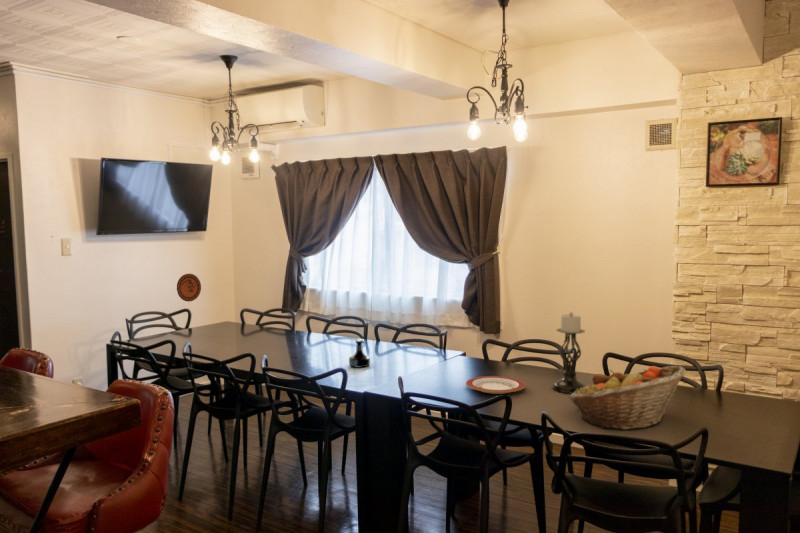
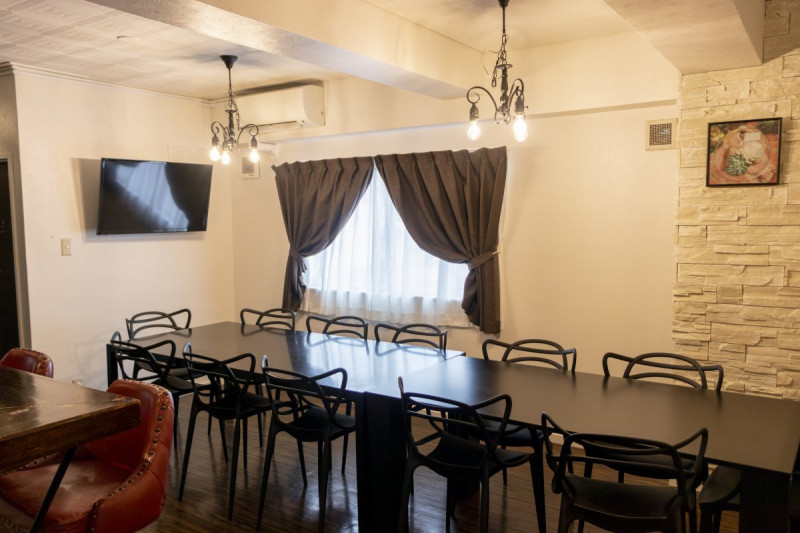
- fruit basket (627, 392)
- plate (495, 386)
- tequila bottle (359, 352)
- candle holder (570, 351)
- decorative plate (188, 287)
